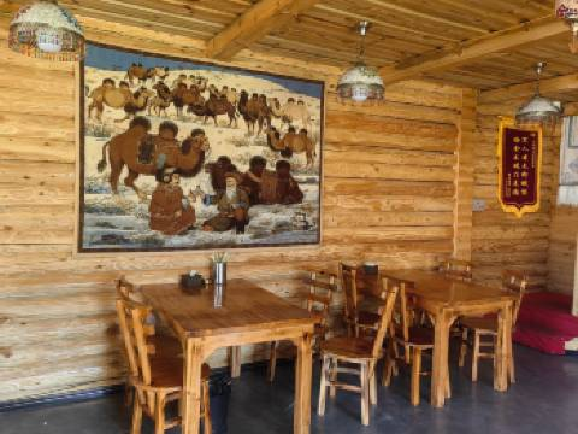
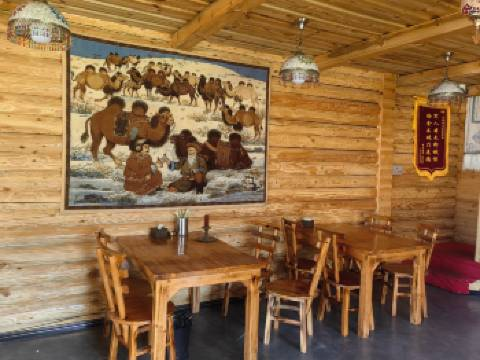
+ candle holder (208, 227)
